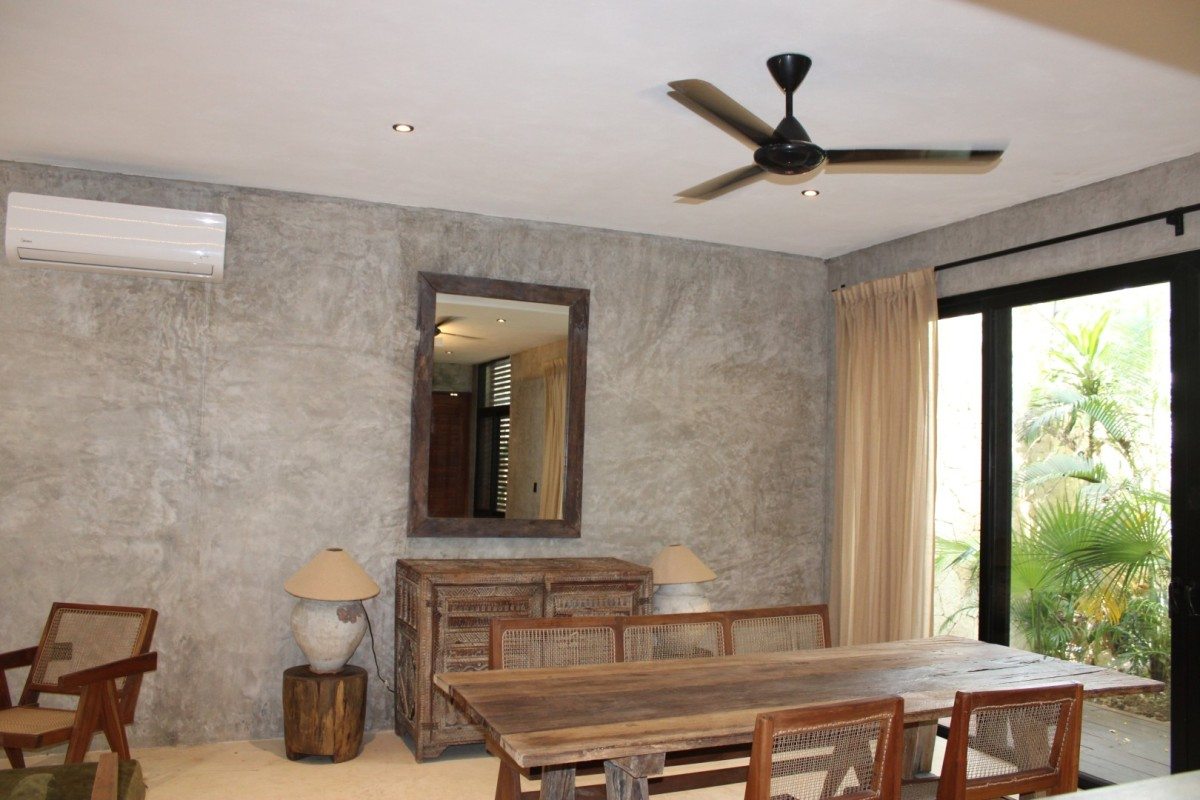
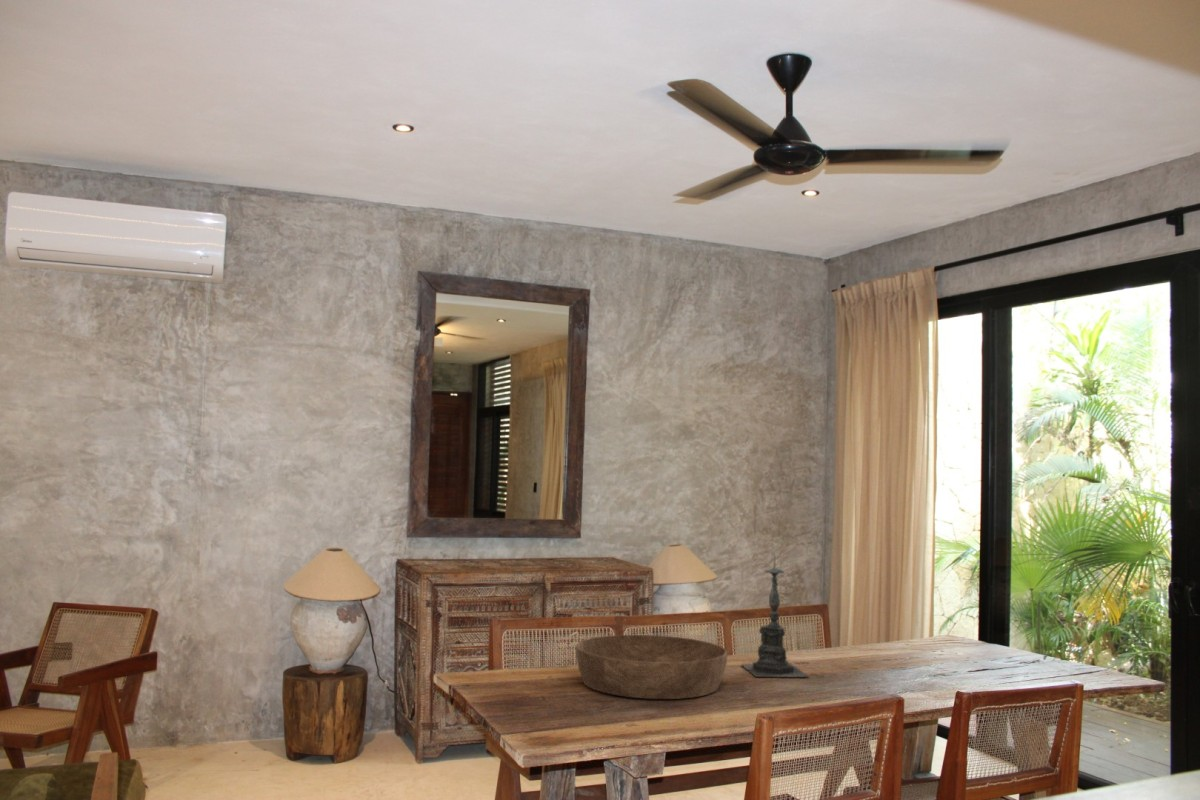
+ wooden bowl (651, 666)
+ candle holder (775, 611)
